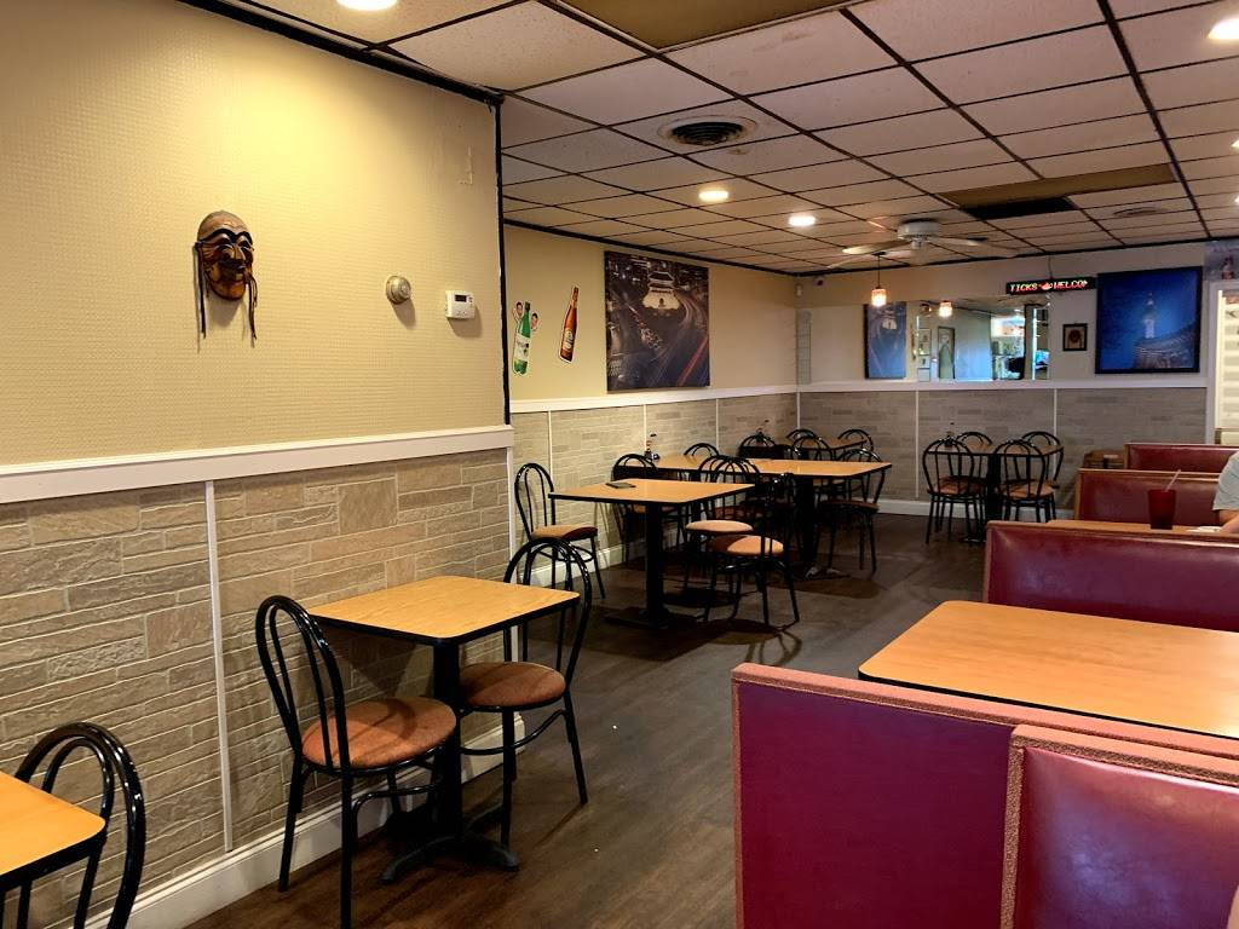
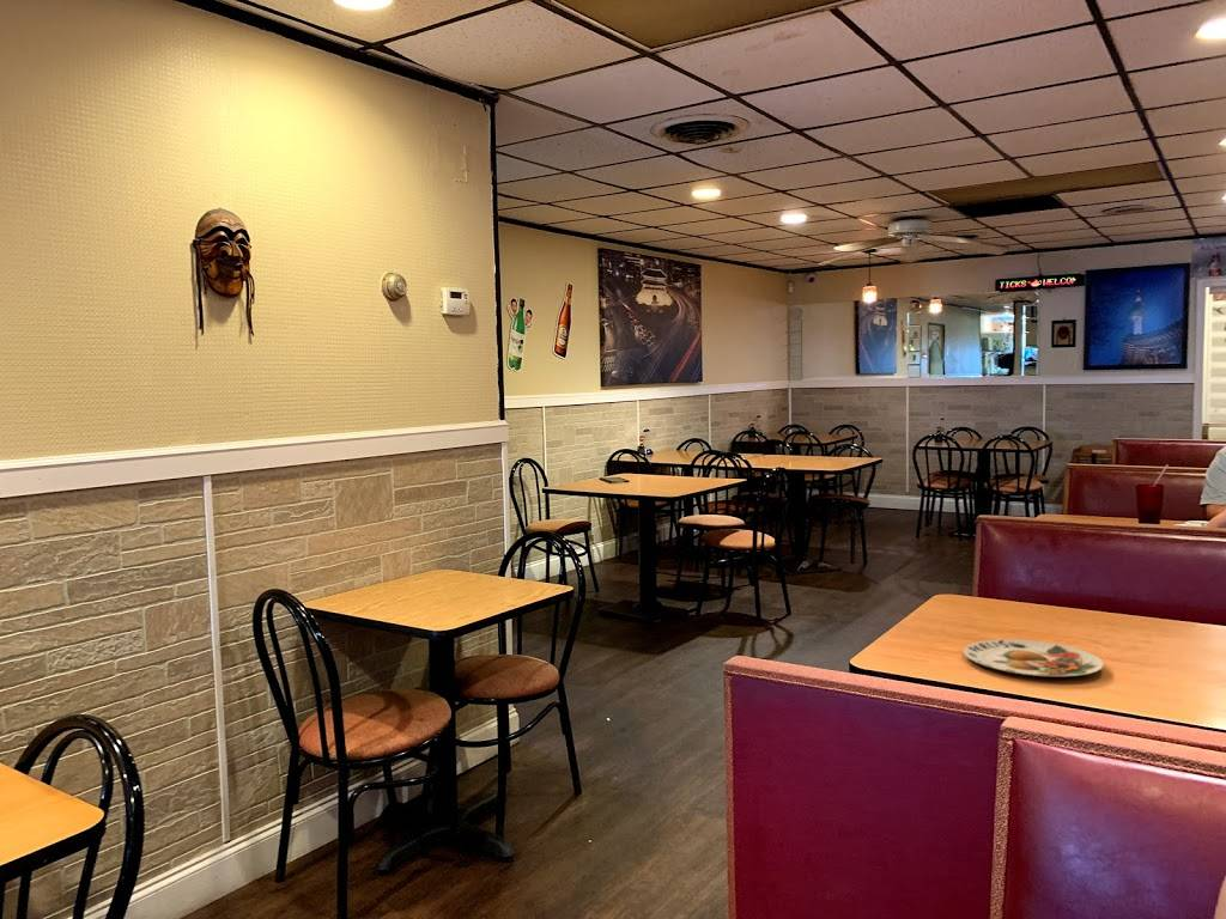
+ plate (1031, 658)
